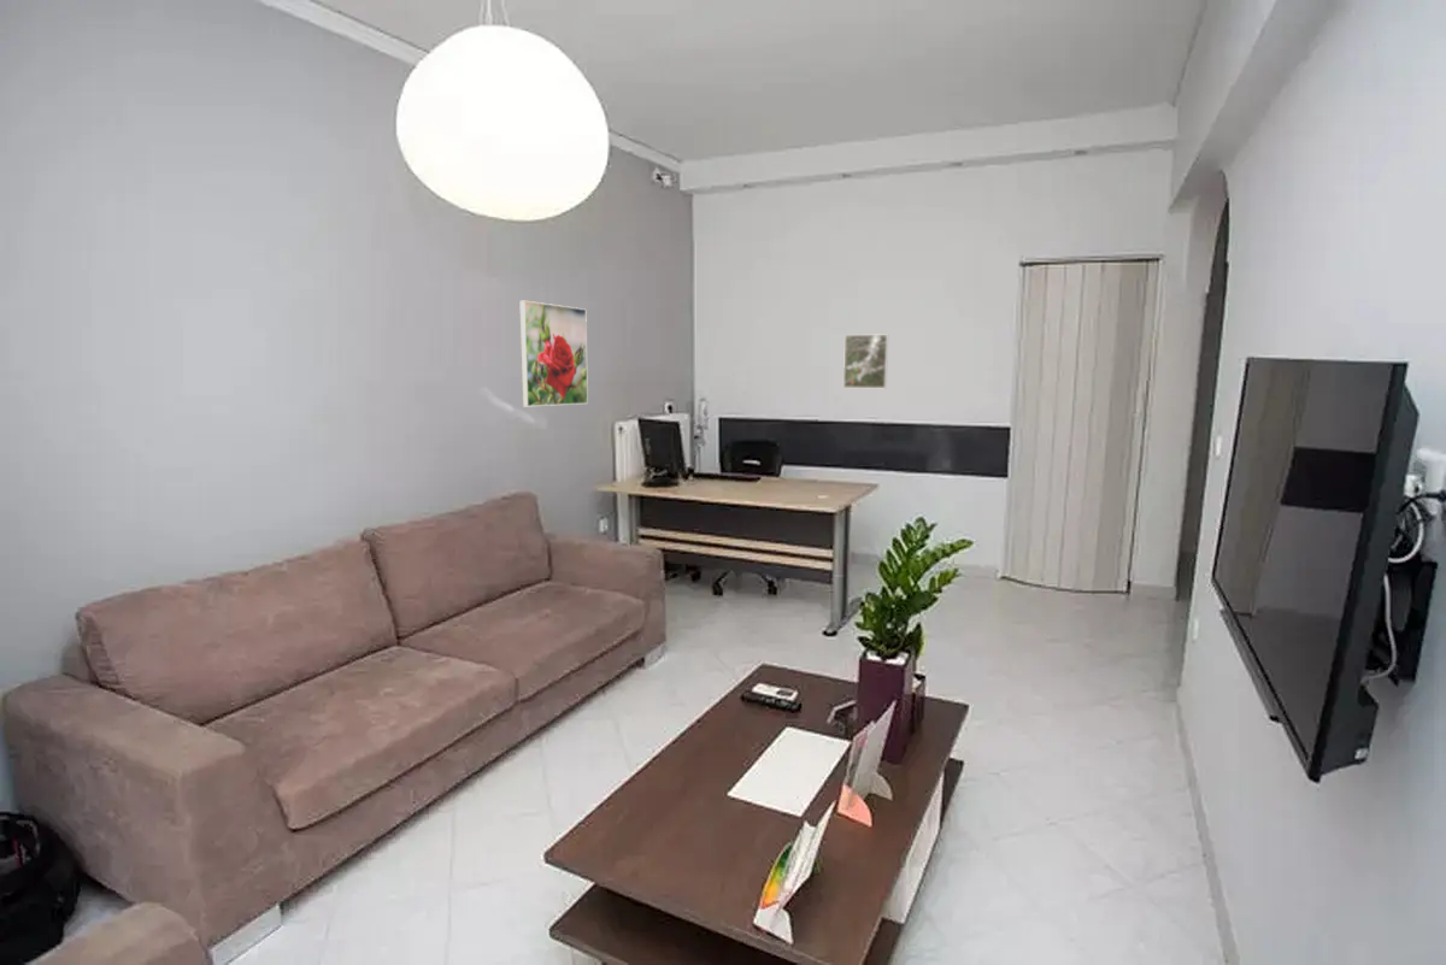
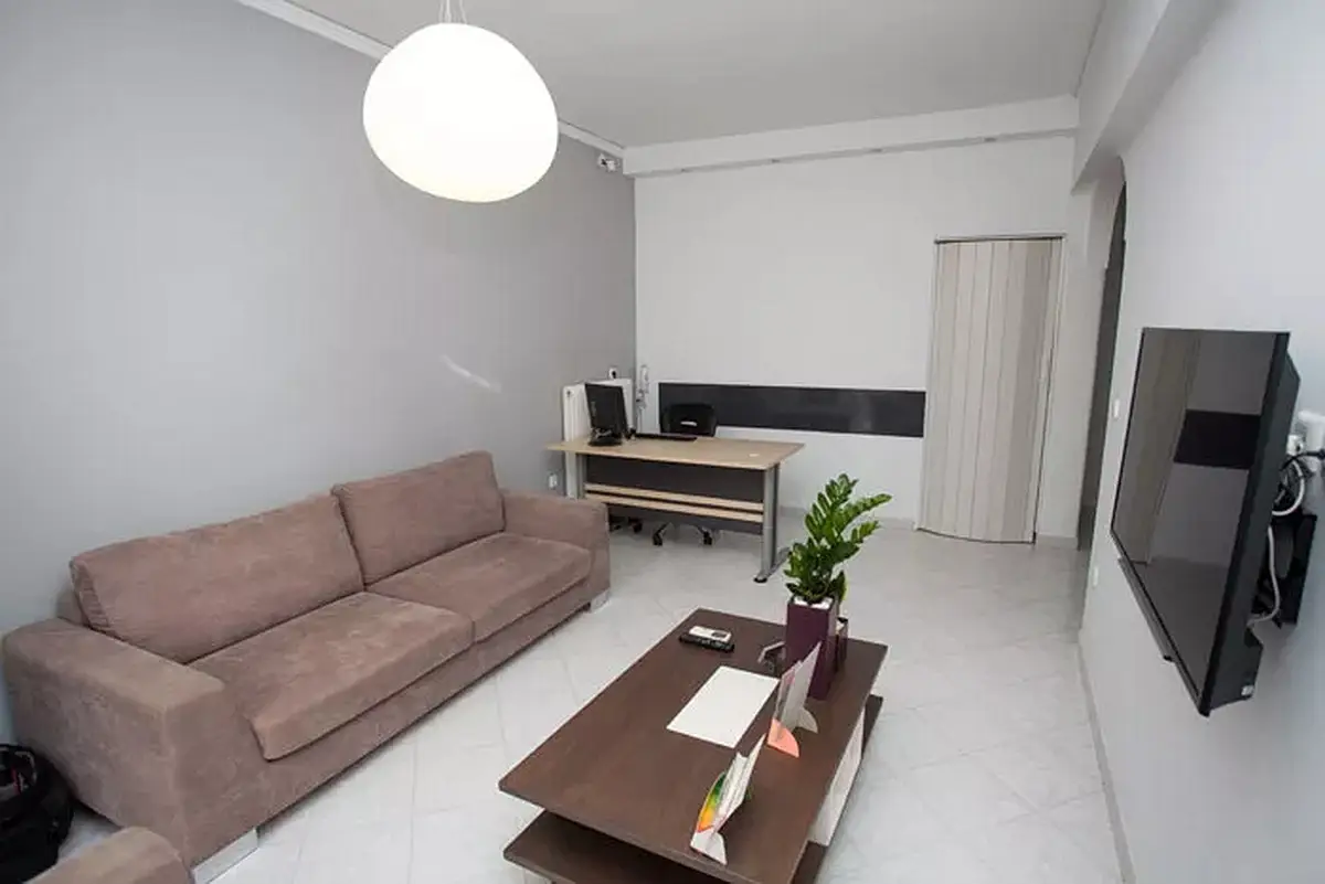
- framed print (556, 355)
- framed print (865, 361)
